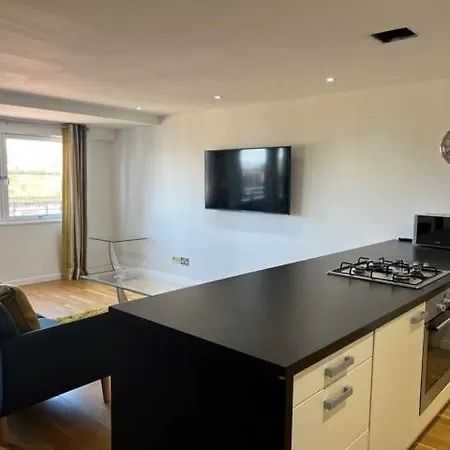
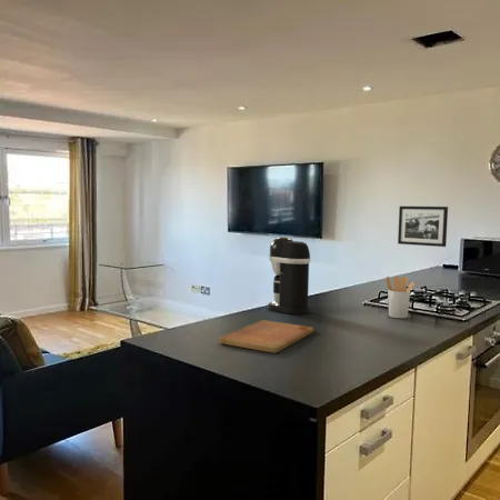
+ cutting board (268, 334)
+ coffee maker (289, 273)
+ utensil holder (399, 296)
+ picture frame (421, 226)
